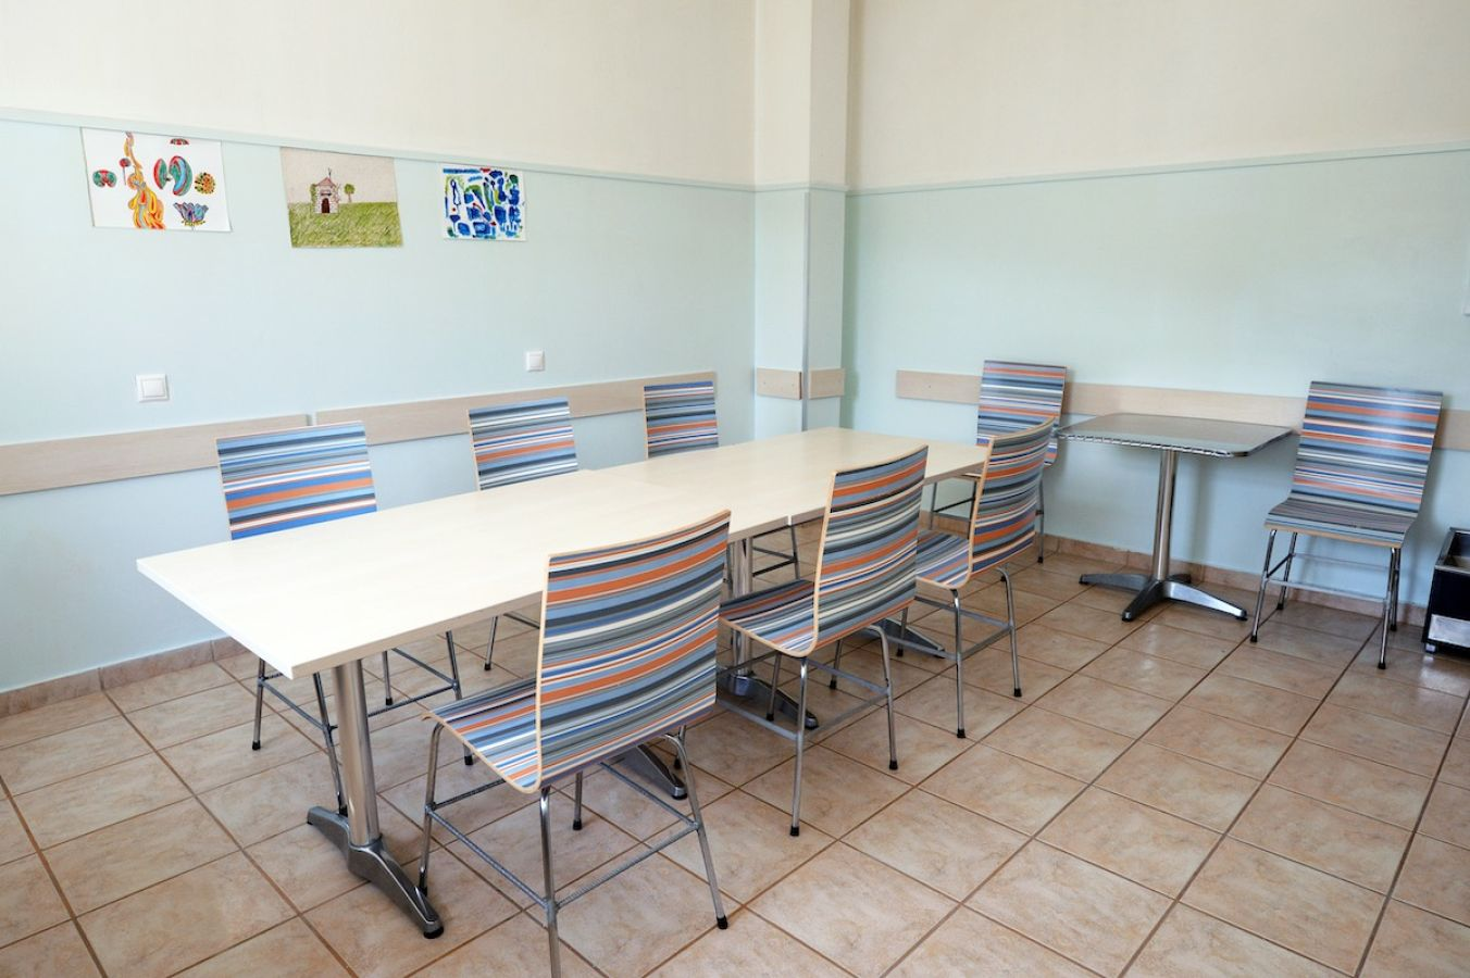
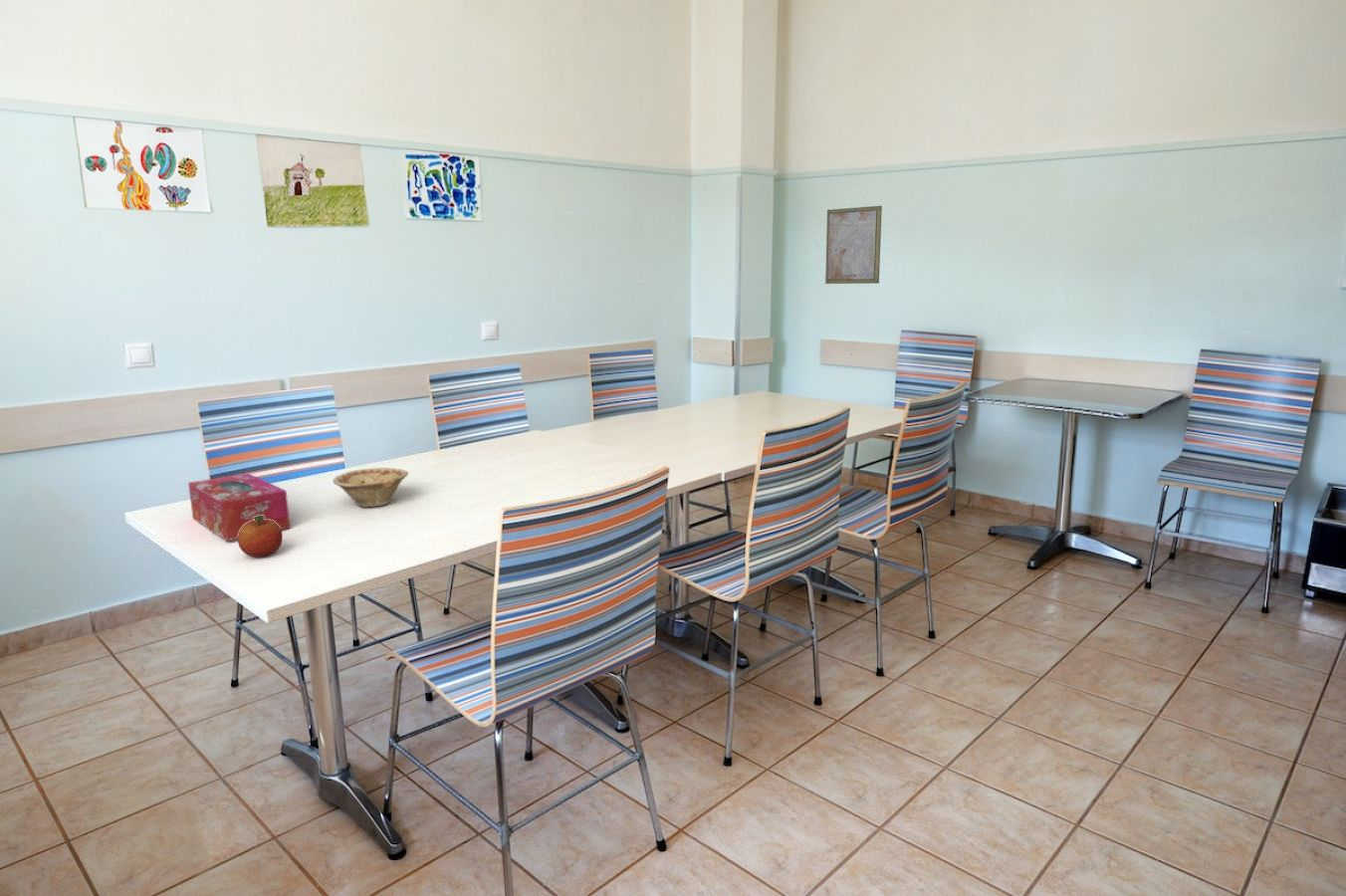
+ fruit (260, 534)
+ tissue box (238, 505)
+ wall art (851, 246)
+ dish (371, 489)
